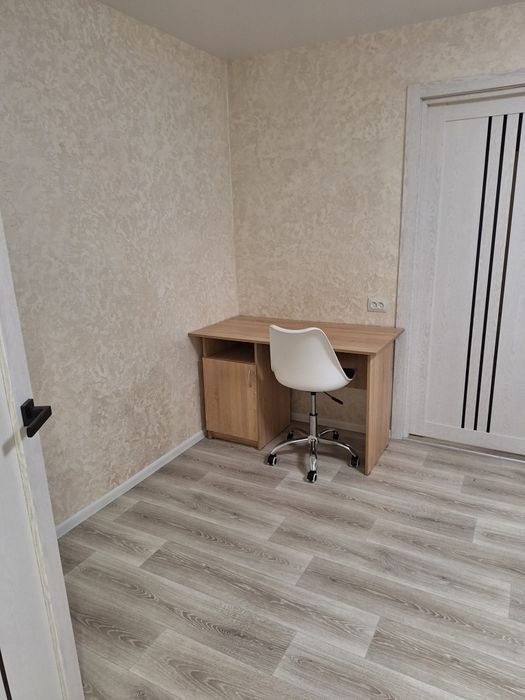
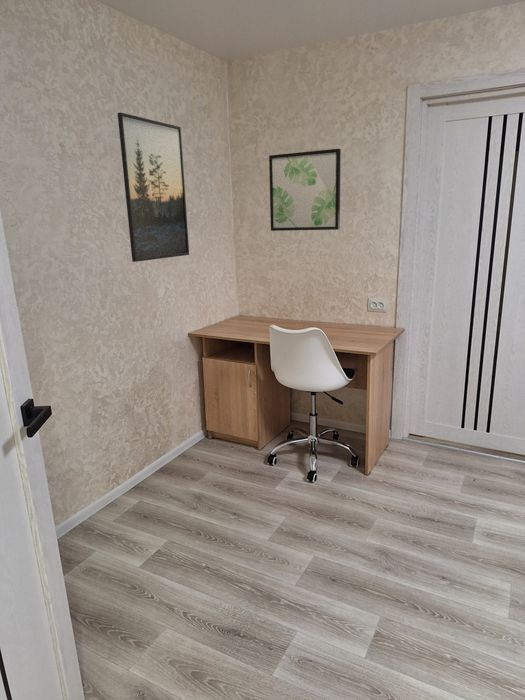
+ wall art (303, 192)
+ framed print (157, 191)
